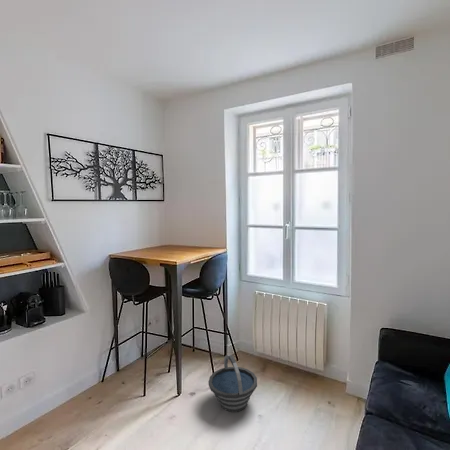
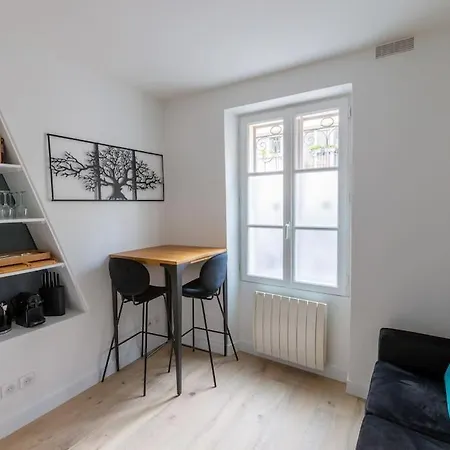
- bucket (232, 380)
